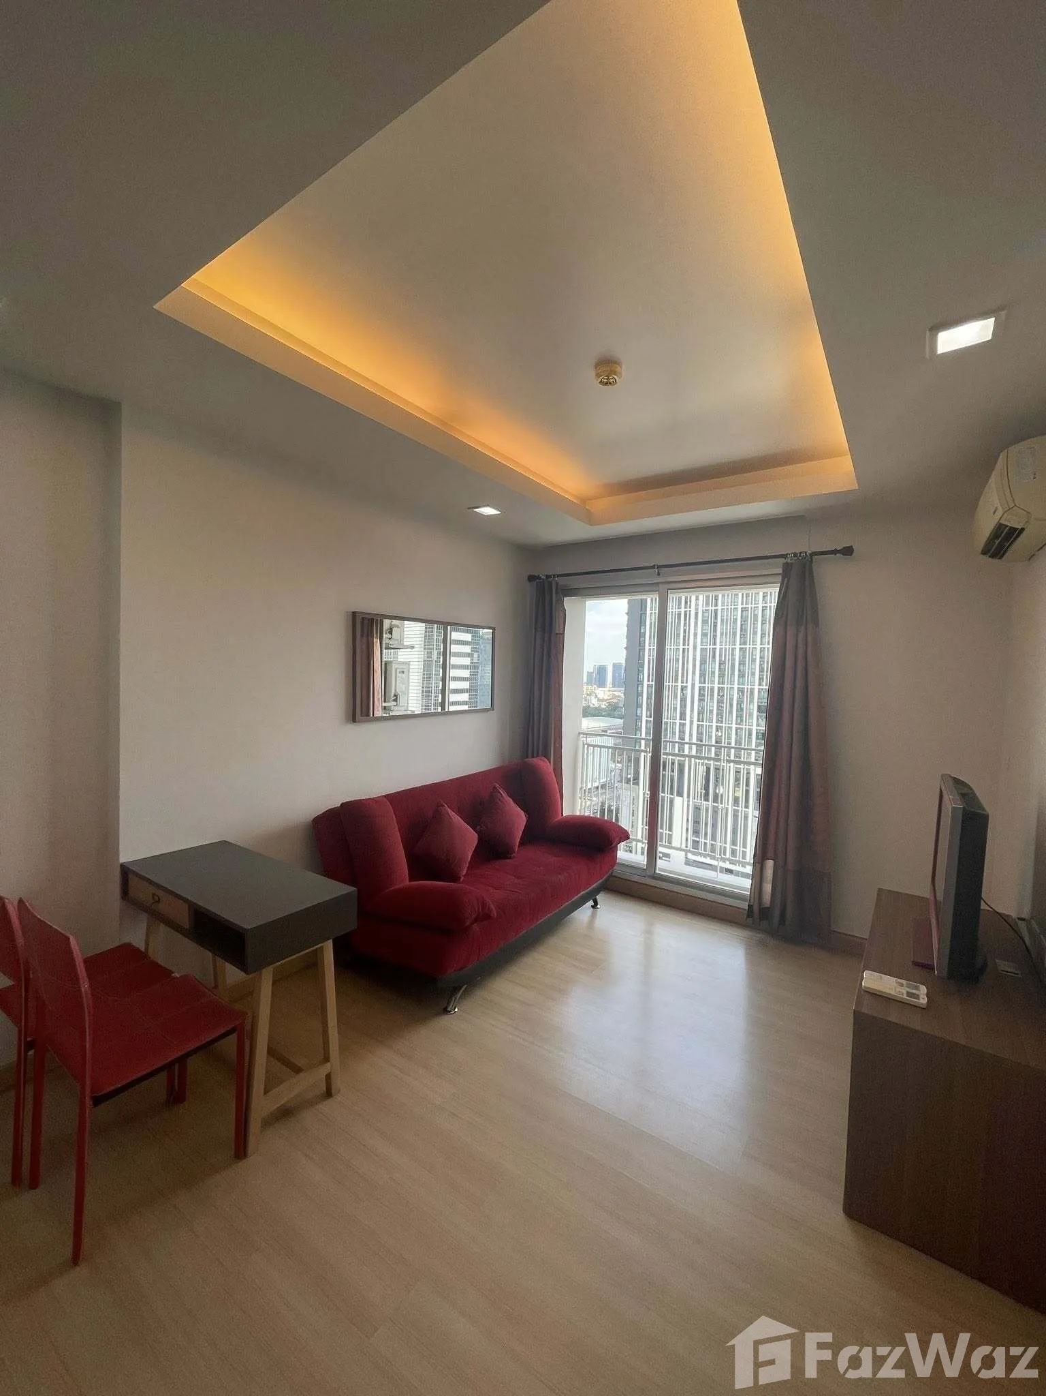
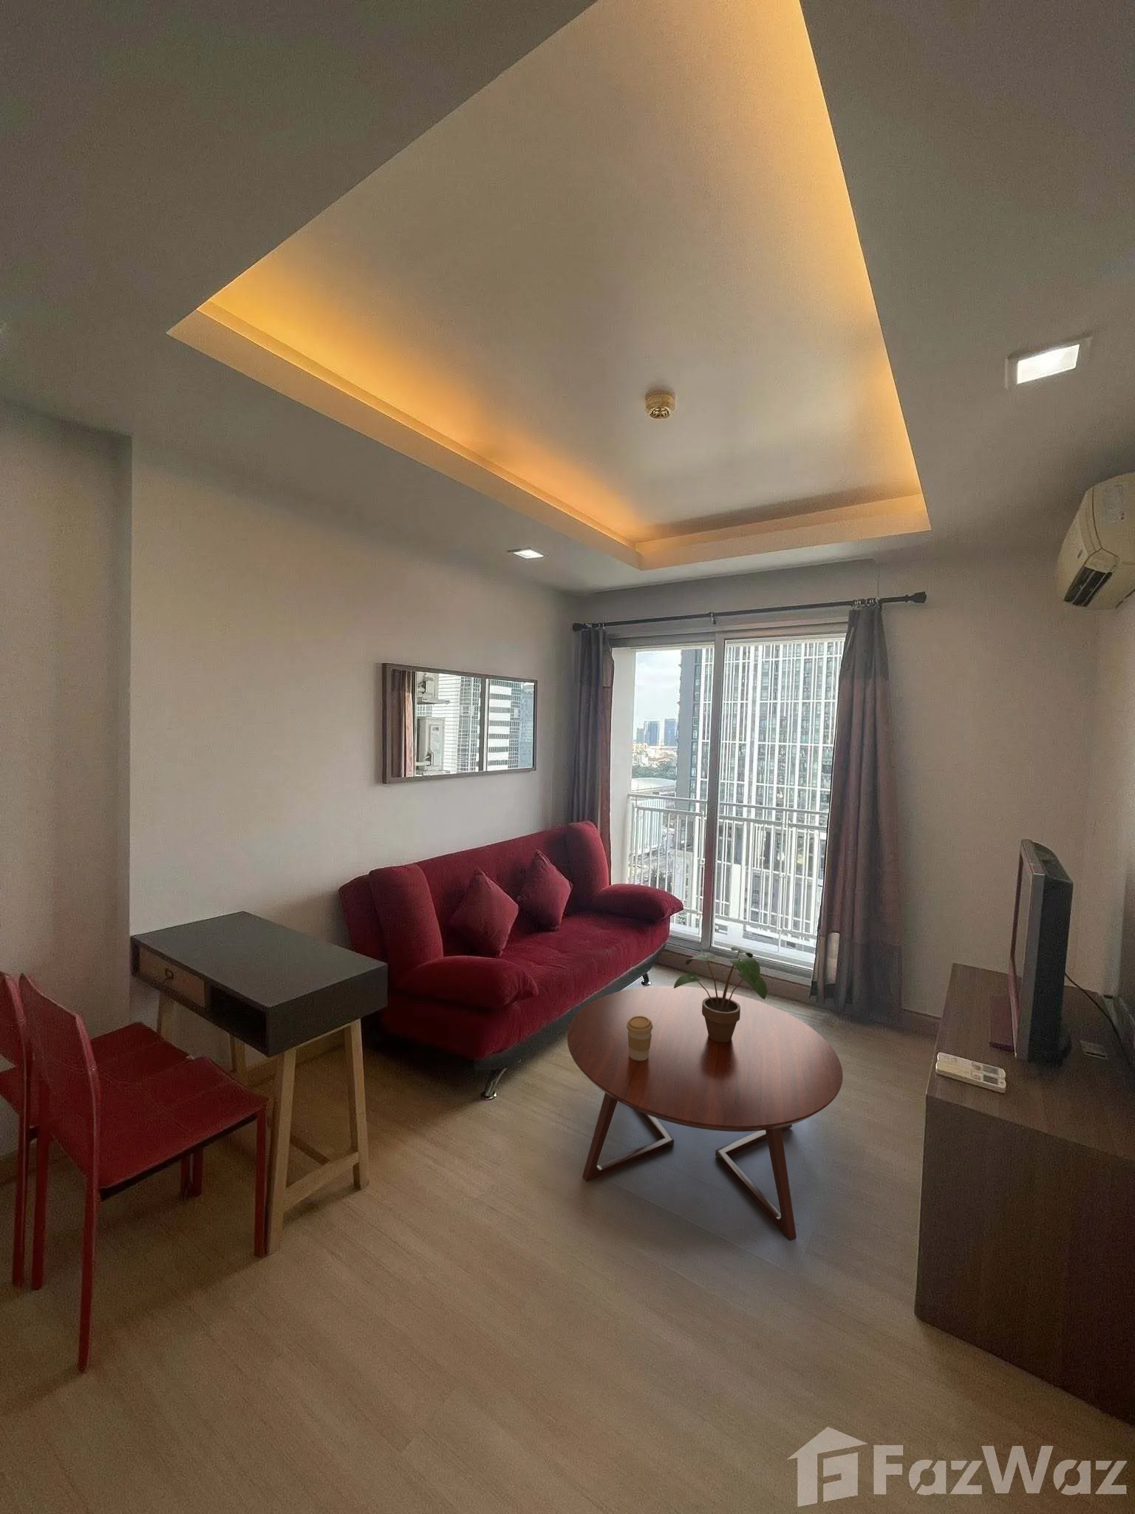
+ potted plant (724, 992)
+ coffee cup (639, 1036)
+ coffee table (696, 1096)
